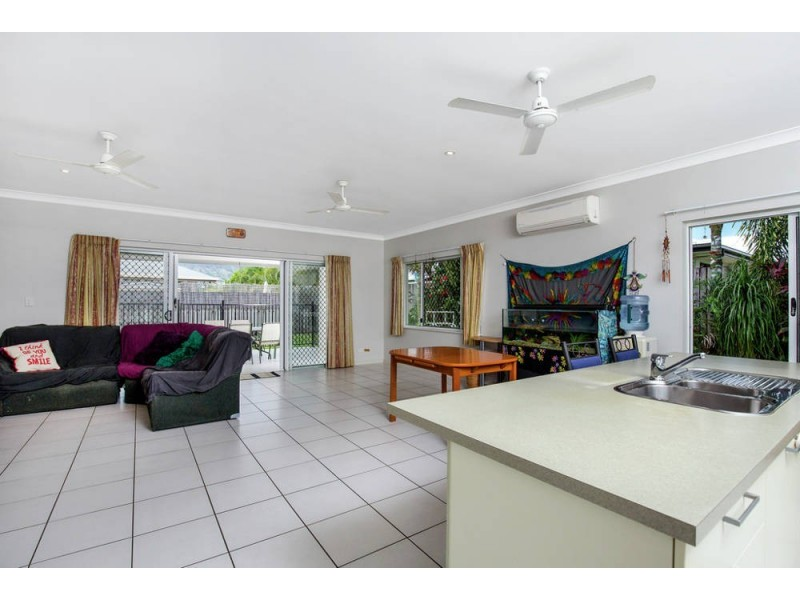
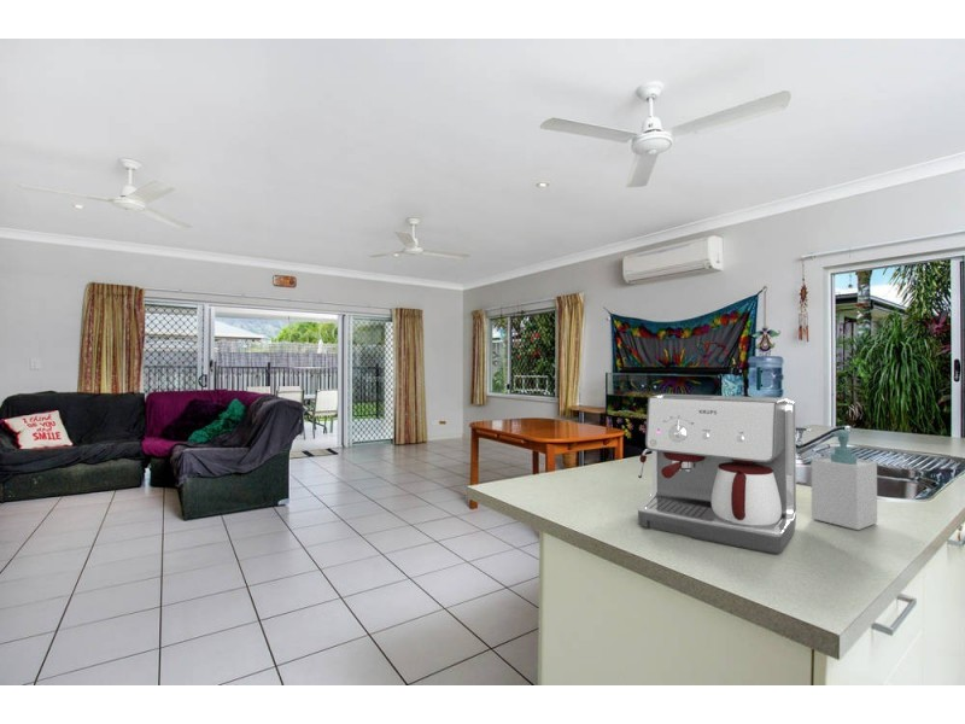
+ coffee maker (714, 461)
+ soap bottle (843, 475)
